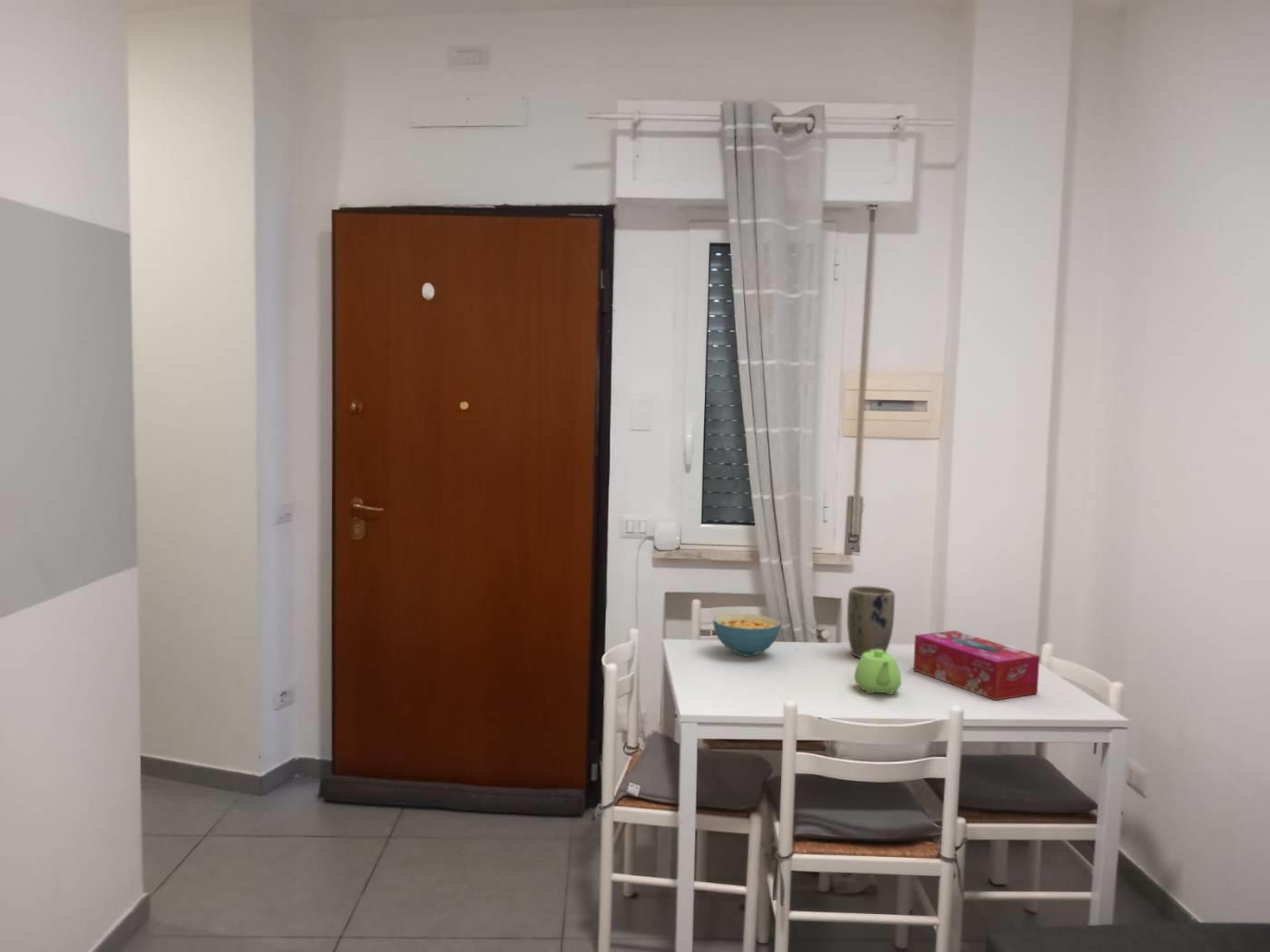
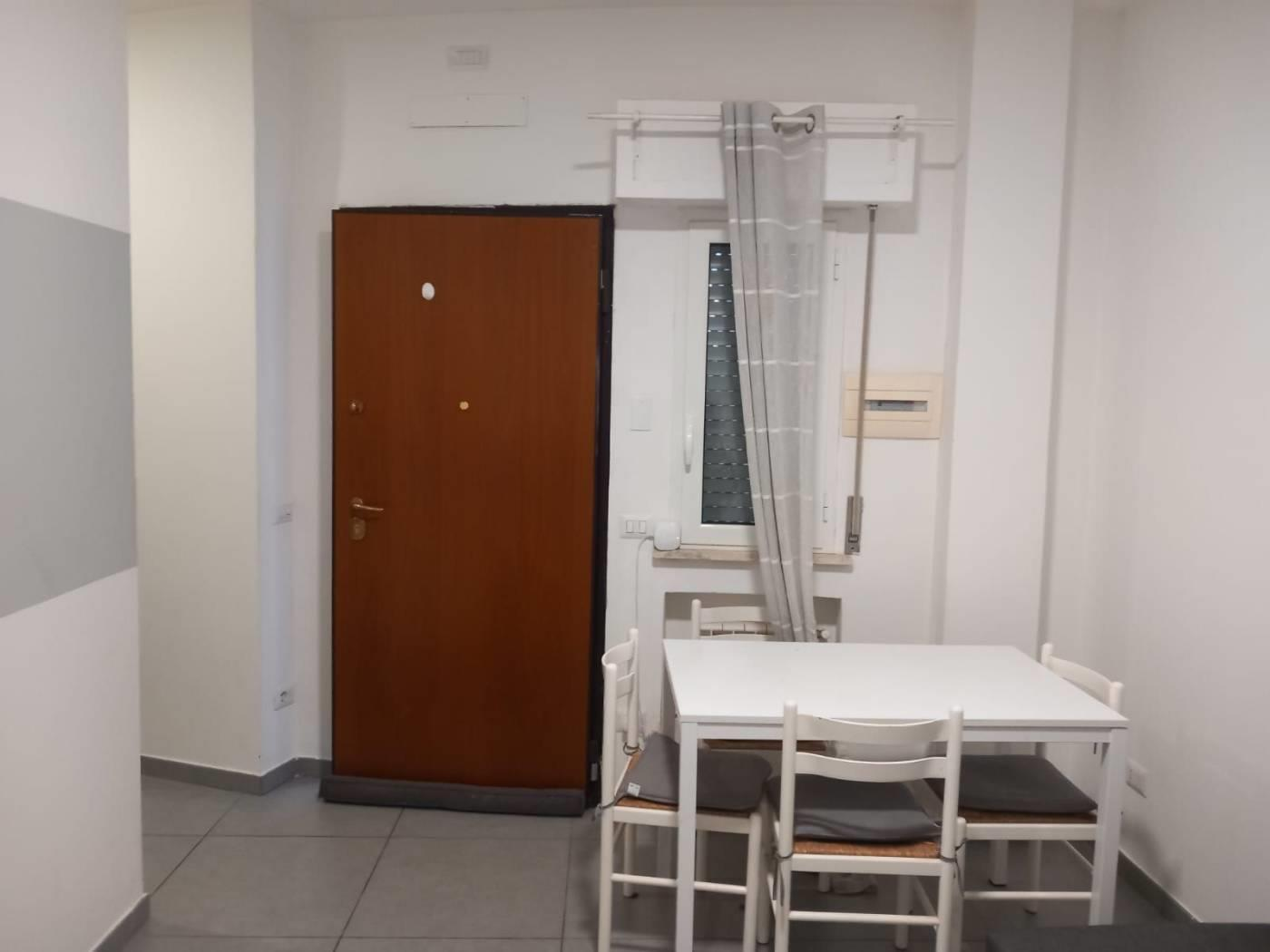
- teapot (878, 670)
- tissue box (973, 663)
- cereal bowl (747, 636)
- plant pot (870, 622)
